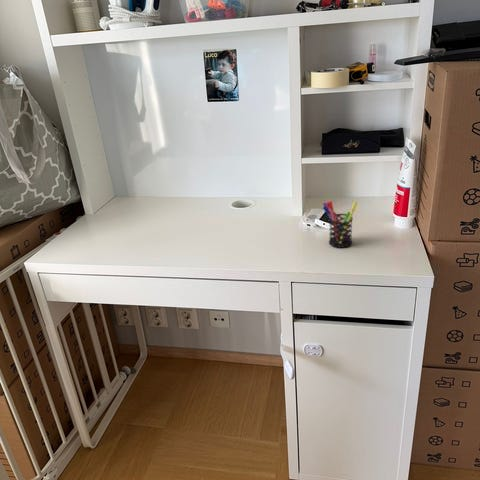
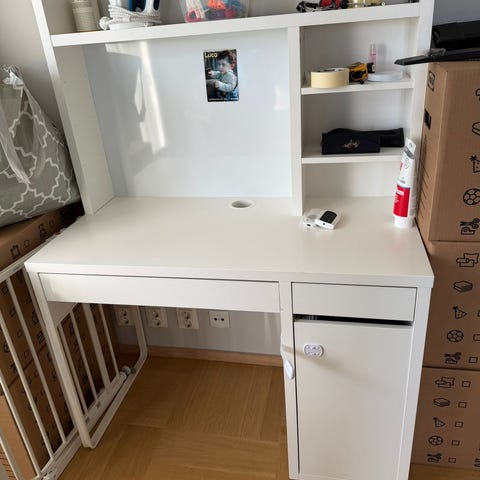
- pen holder (340, 222)
